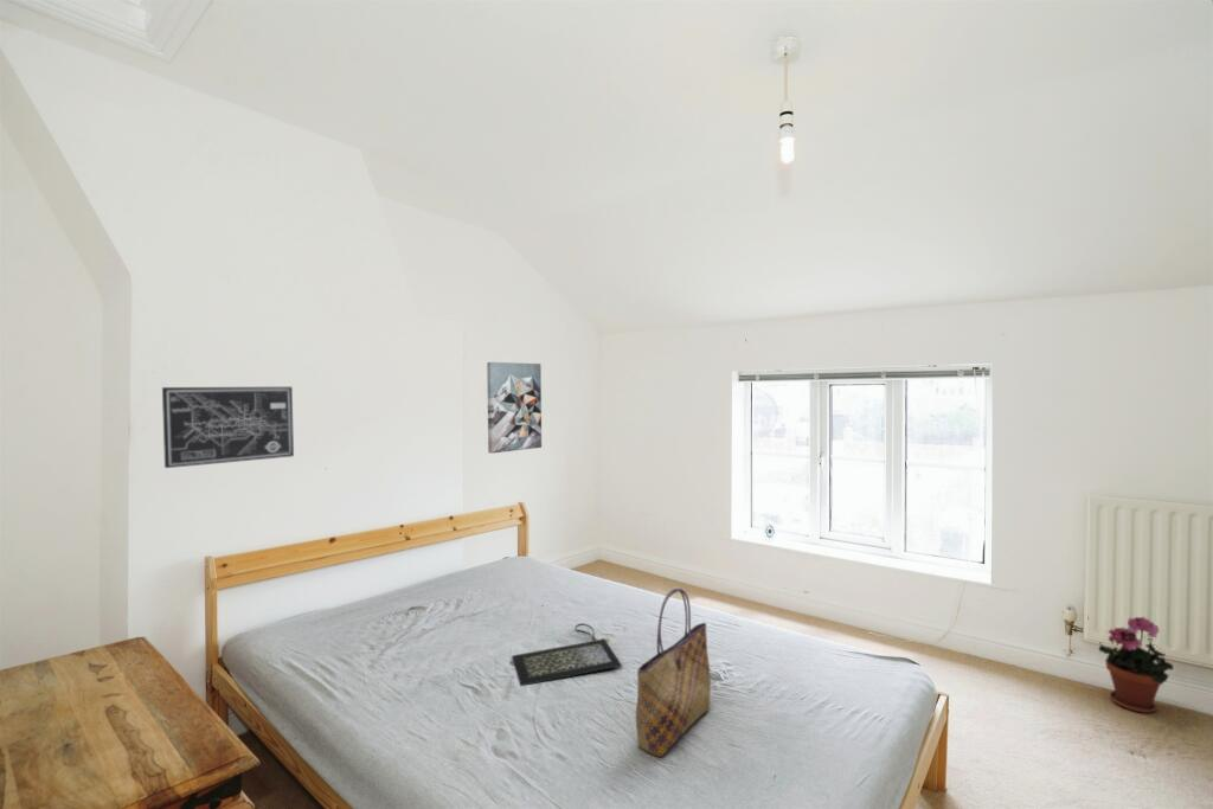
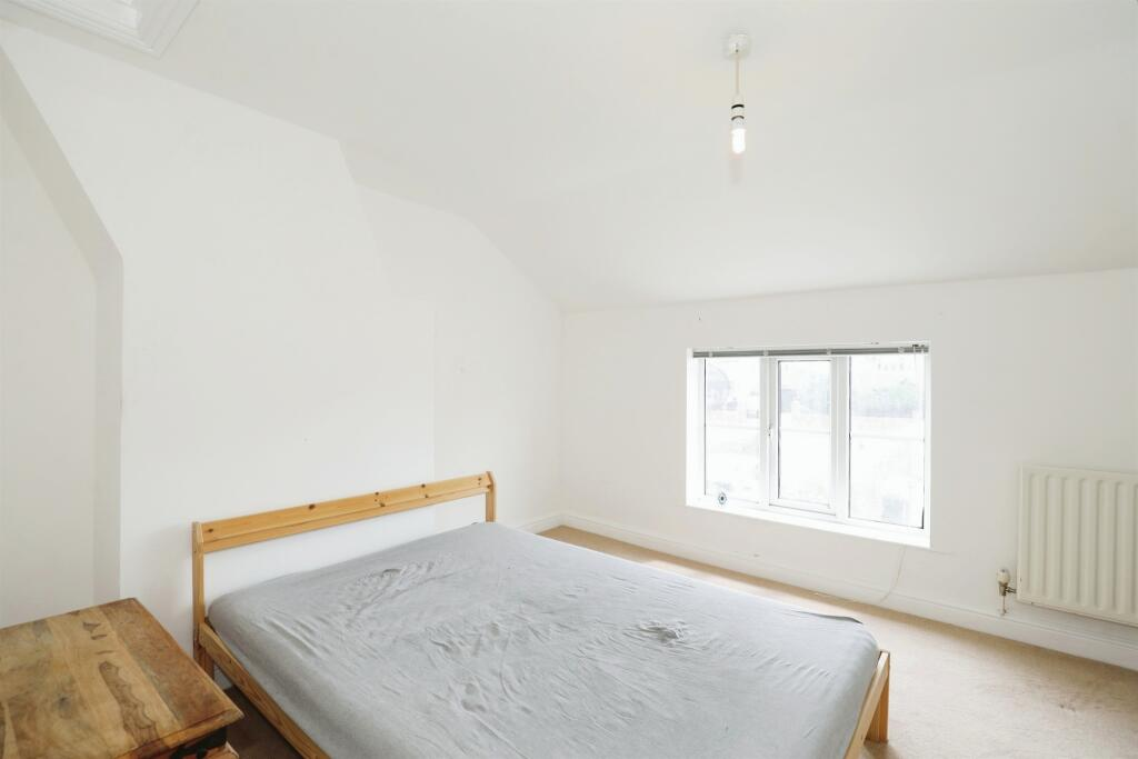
- wall art (232, 424)
- potted plant (1134, 660)
- clutch bag (570, 657)
- wall art (515, 406)
- tote bag (675, 657)
